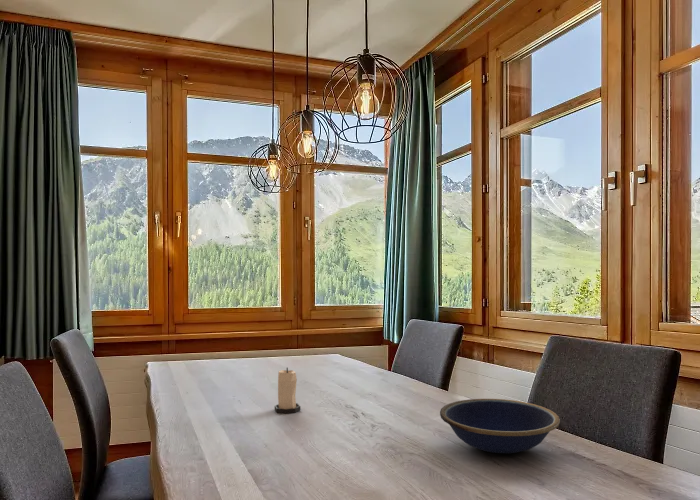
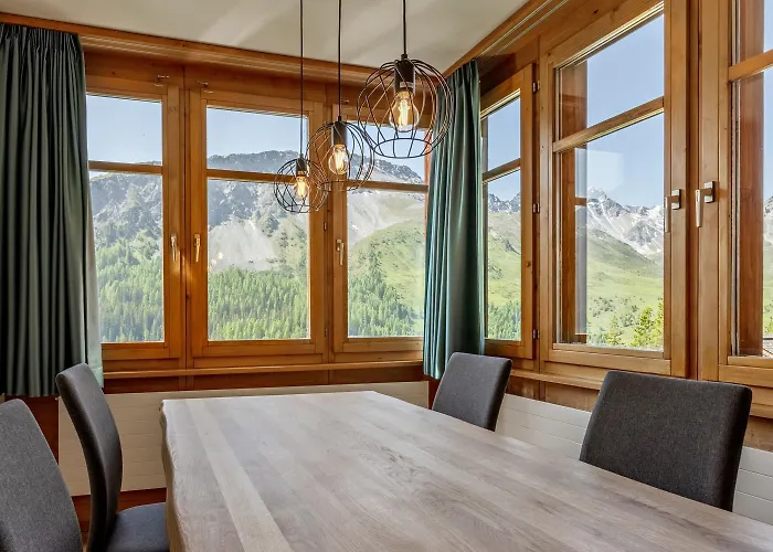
- bowl (498, 430)
- candle (287, 388)
